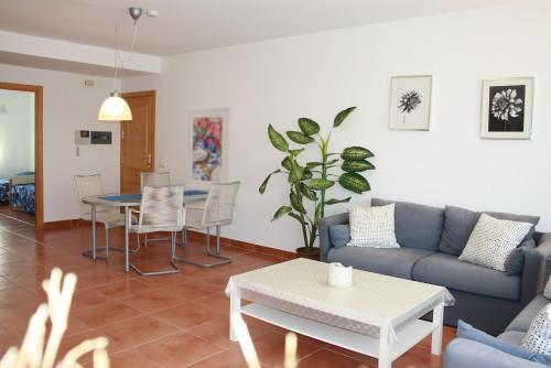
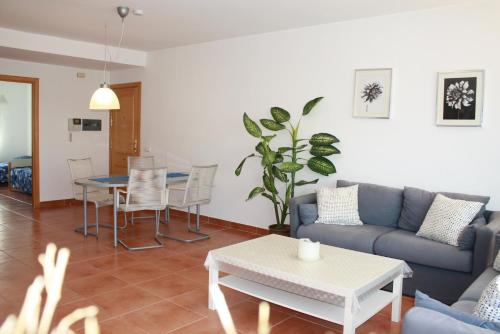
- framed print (206, 149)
